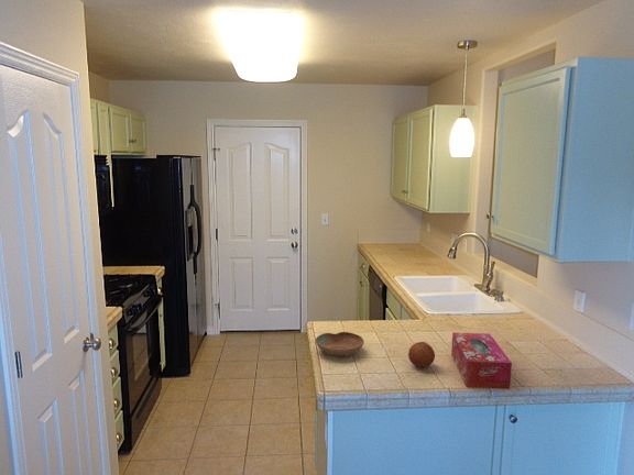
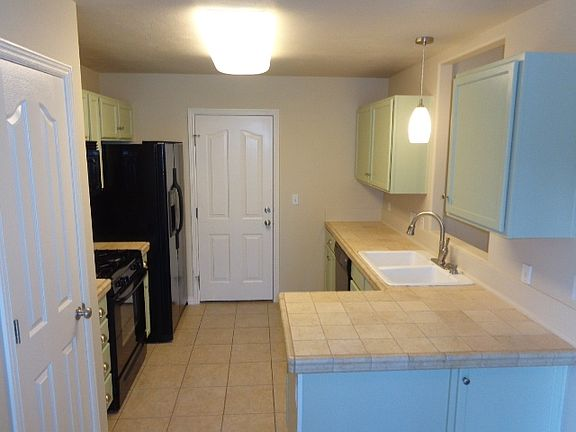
- tissue box (479, 358)
- bowl (339, 345)
- fruit (422, 354)
